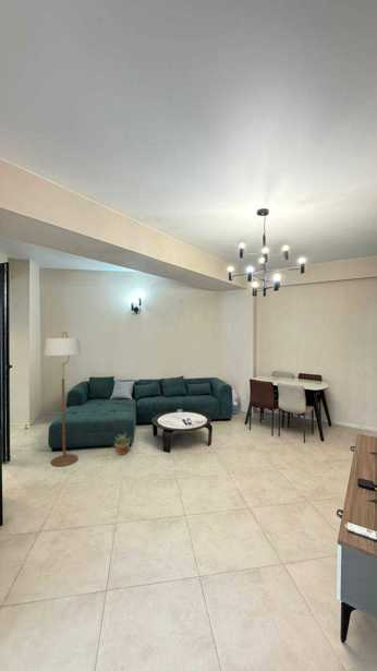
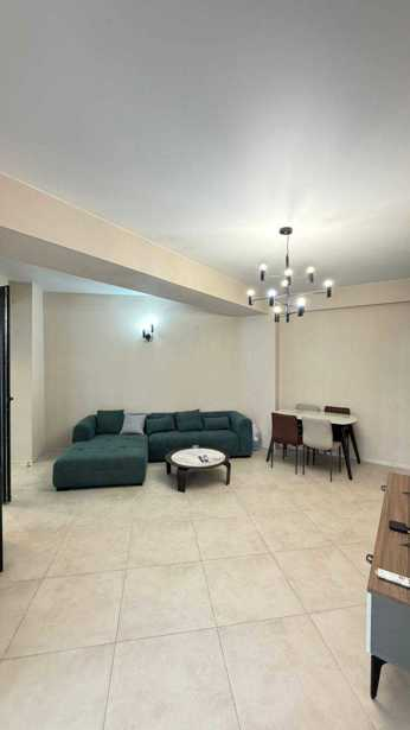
- floor lamp (63, 395)
- potted plant (122, 443)
